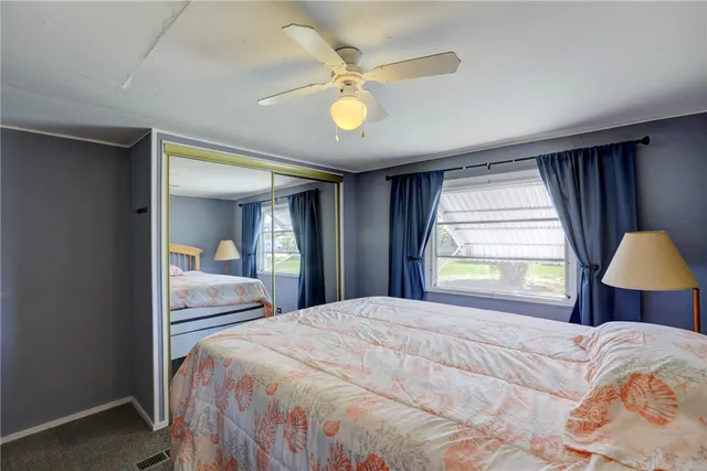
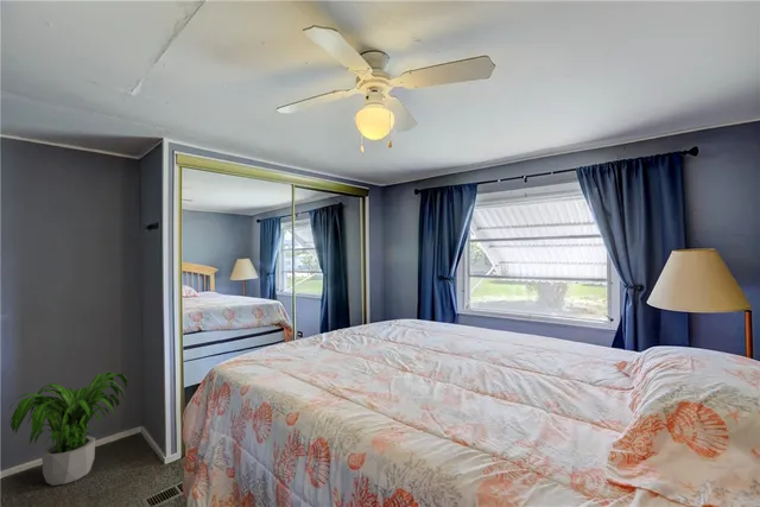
+ potted plant (75, 426)
